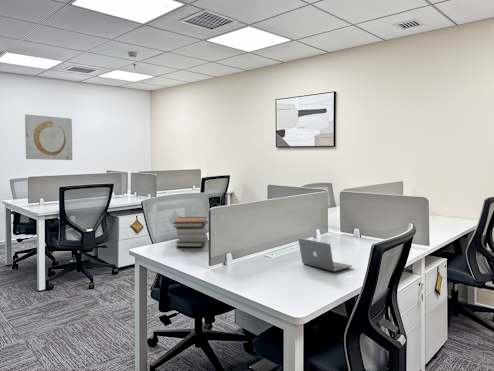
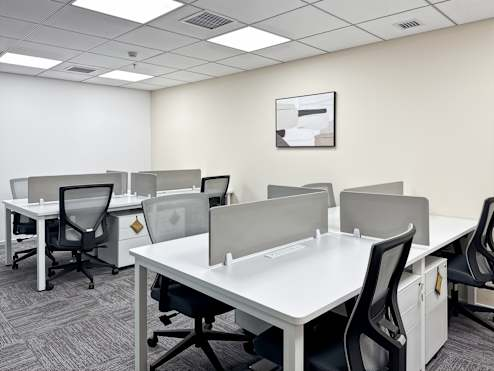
- laptop (312, 249)
- wall art (49, 138)
- book stack (191, 231)
